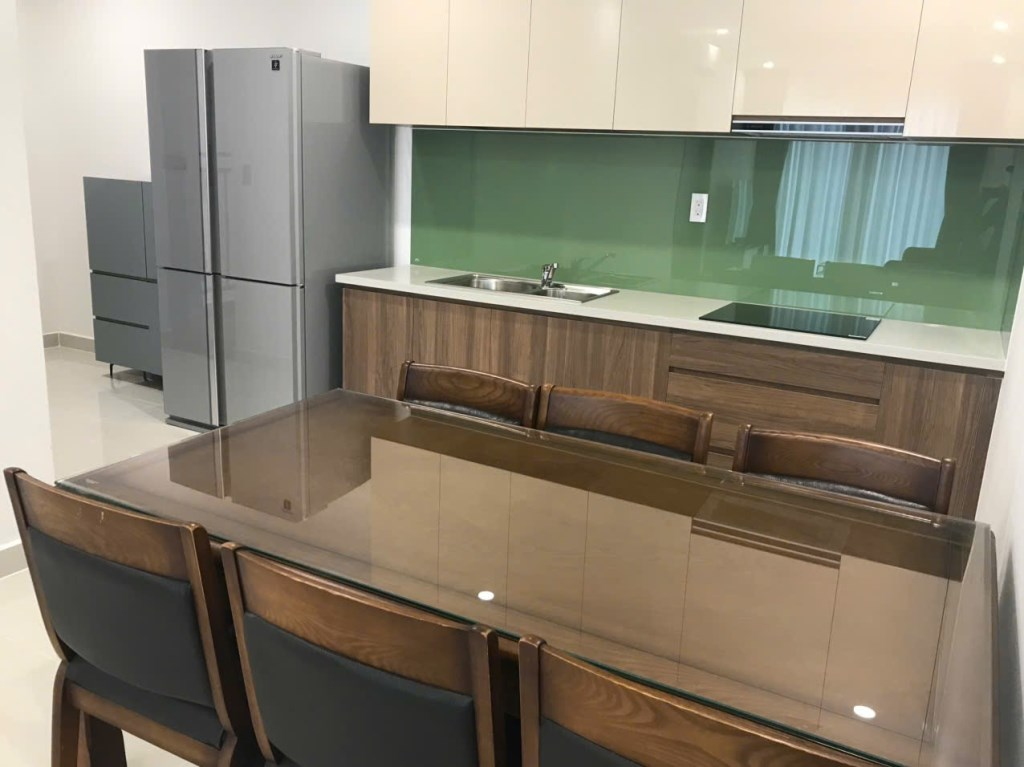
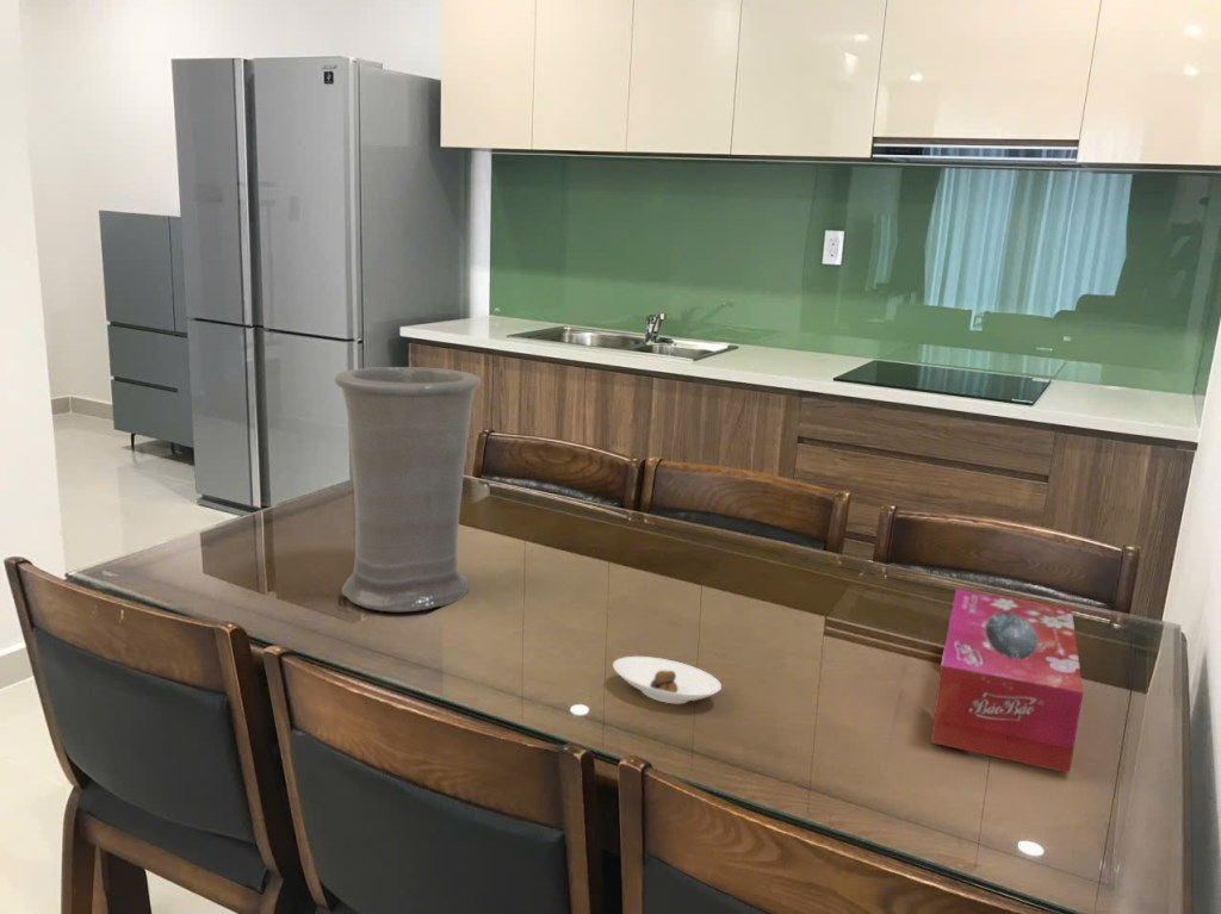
+ tissue box (1006, 670)
+ vase (408, 484)
+ saucer (665, 682)
